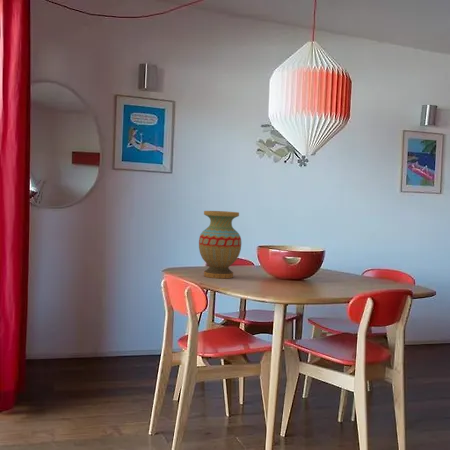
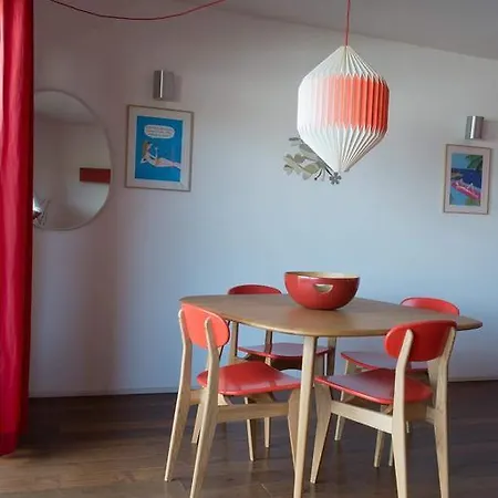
- vase (220, 244)
